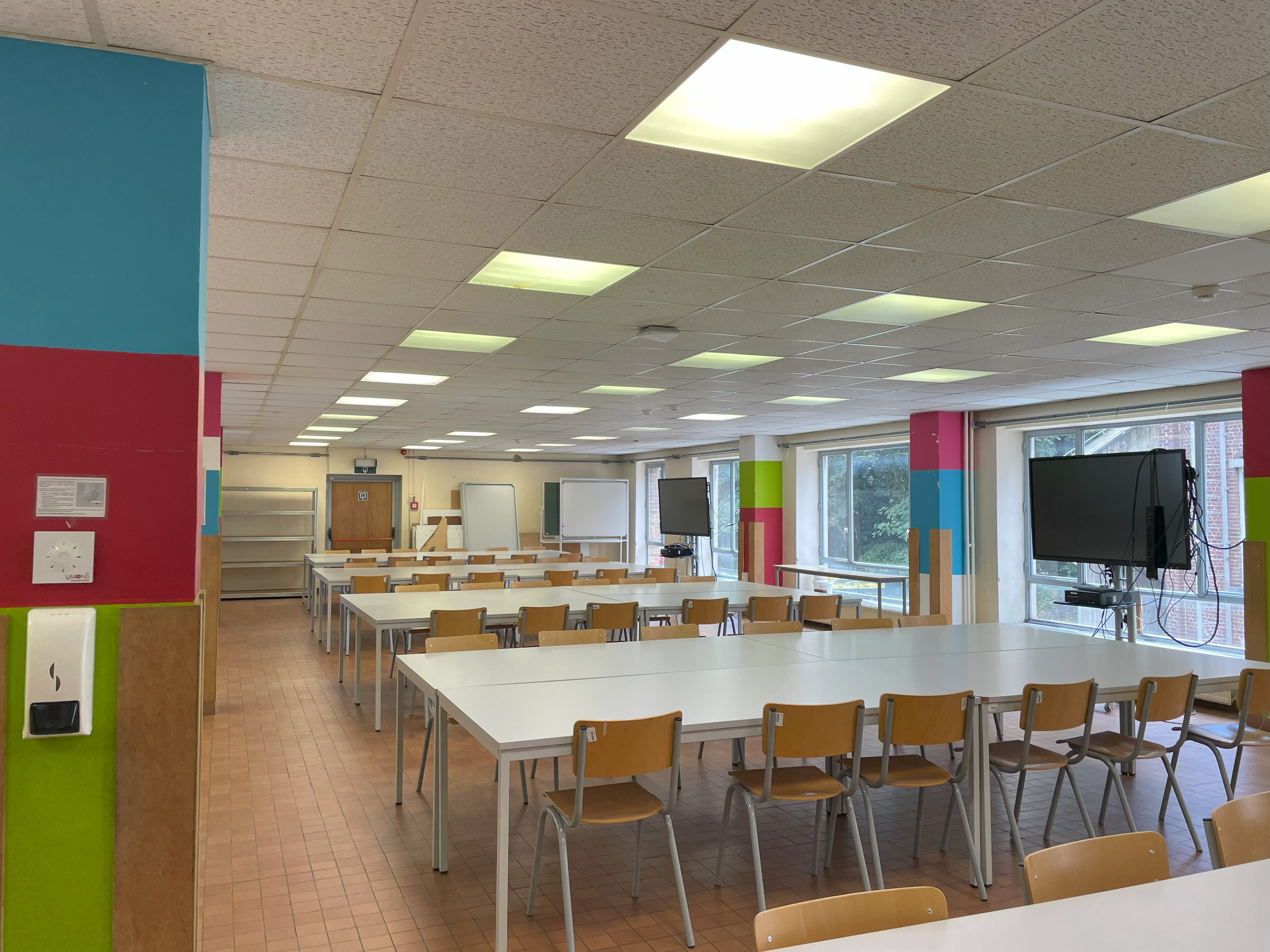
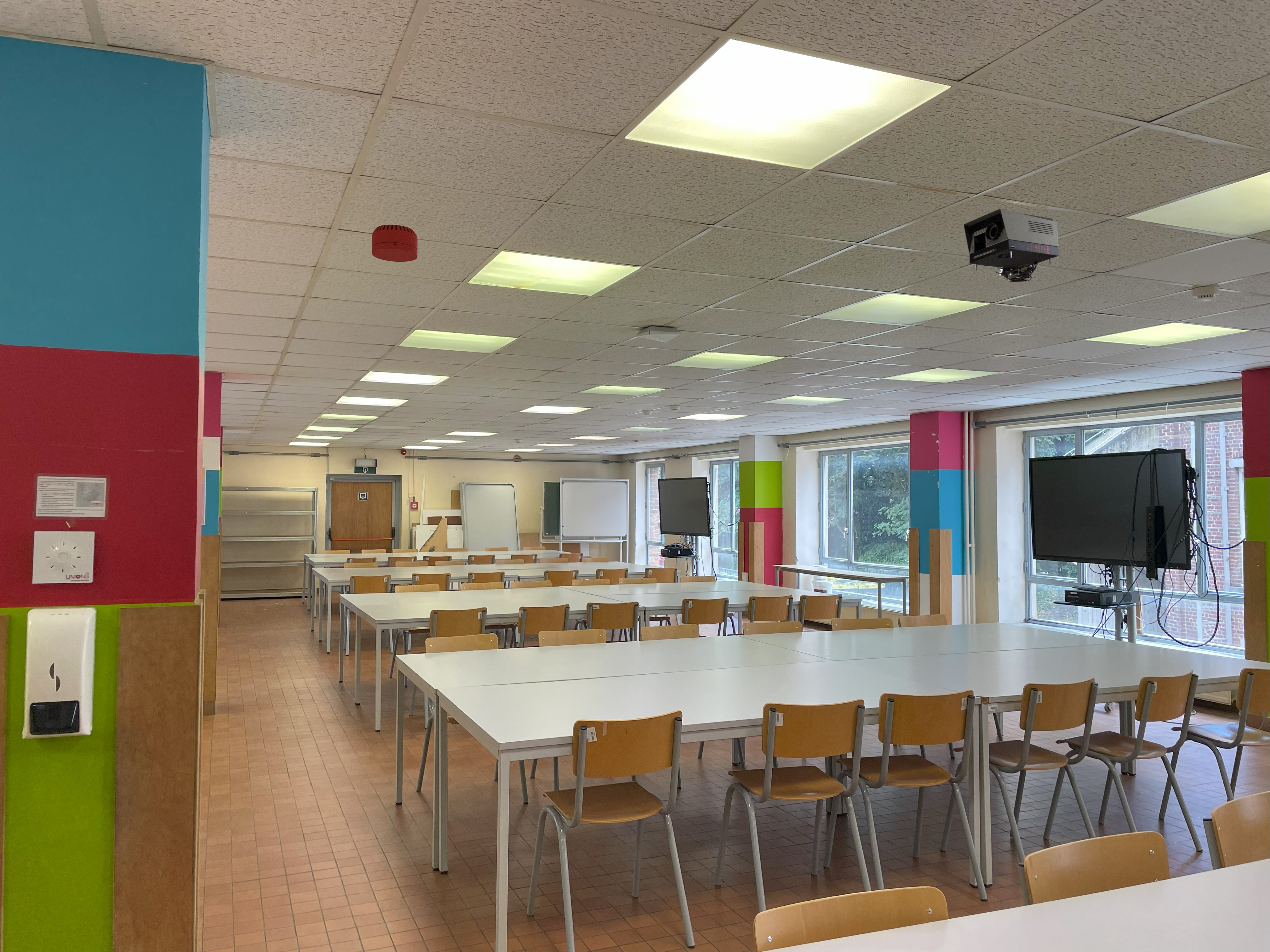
+ smoke detector (395, 242)
+ projector (1011, 248)
